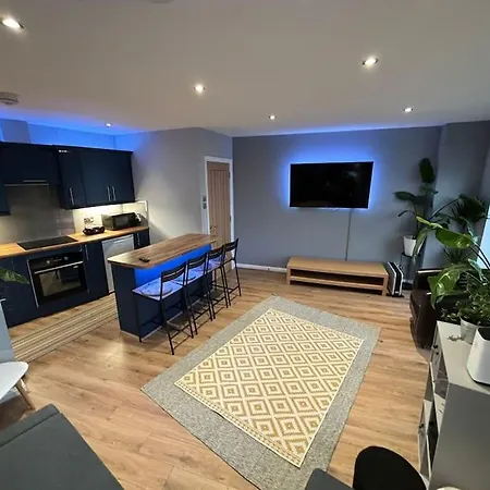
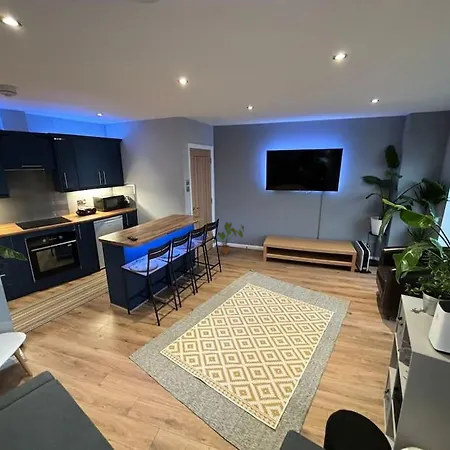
+ house plant (227, 238)
